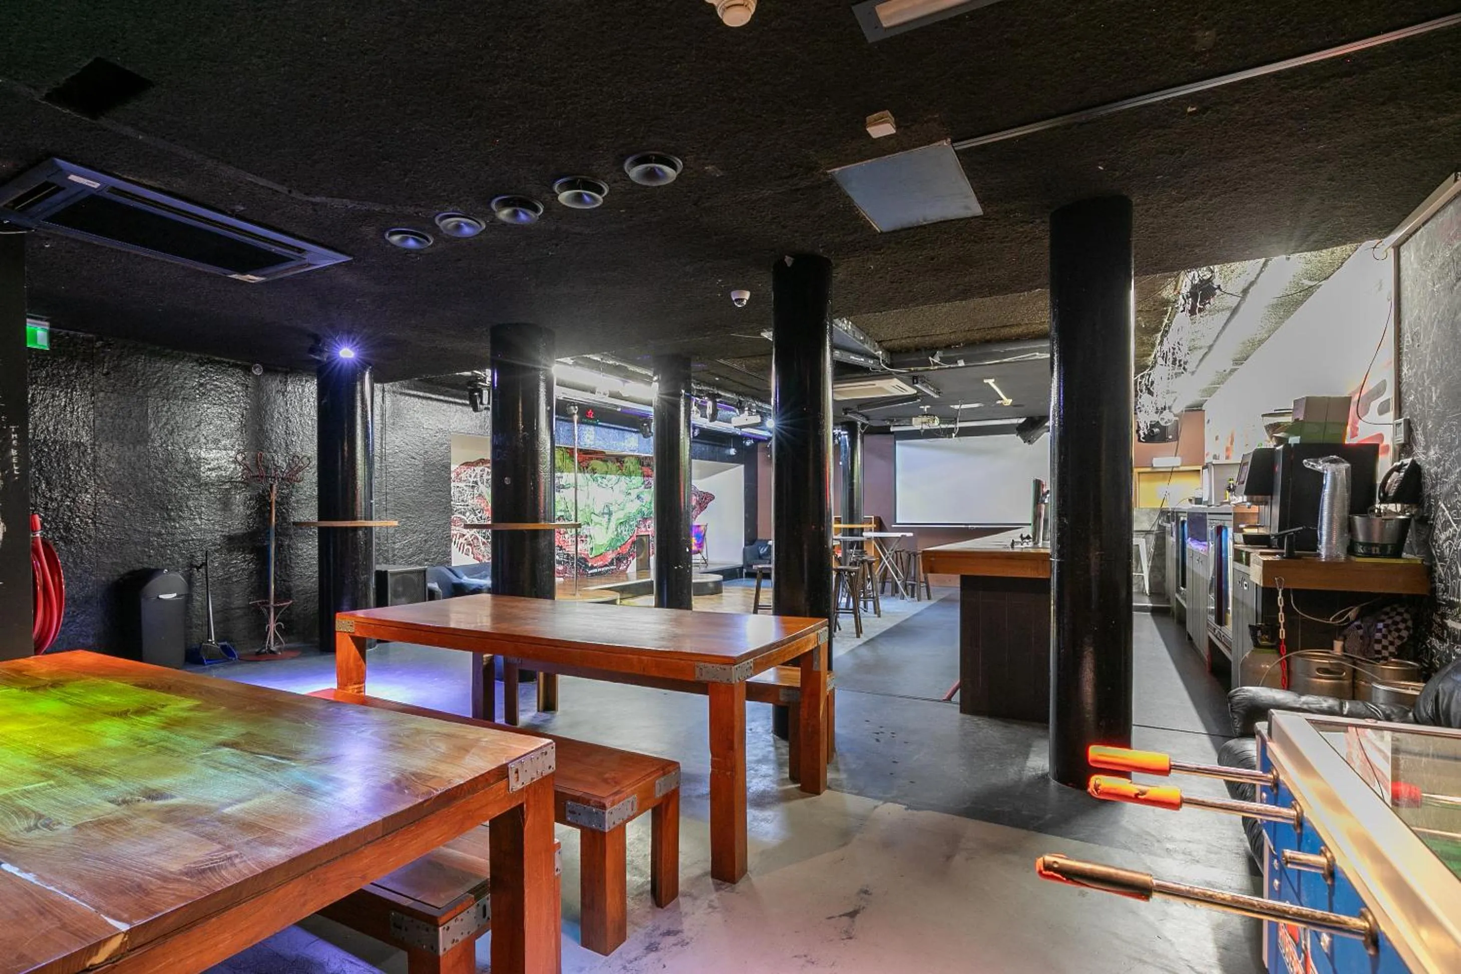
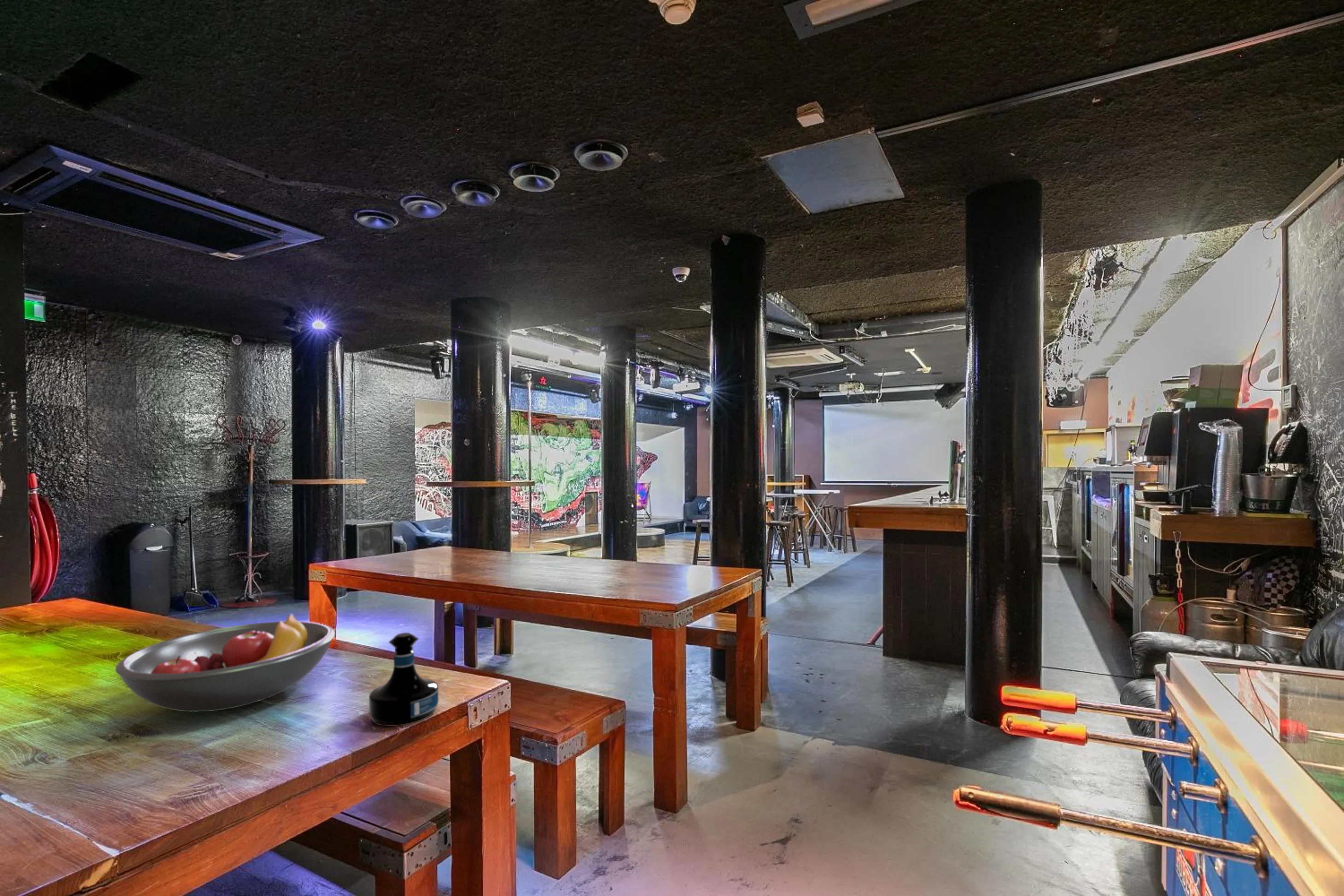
+ tequila bottle (404, 674)
+ fruit bowl (234, 663)
